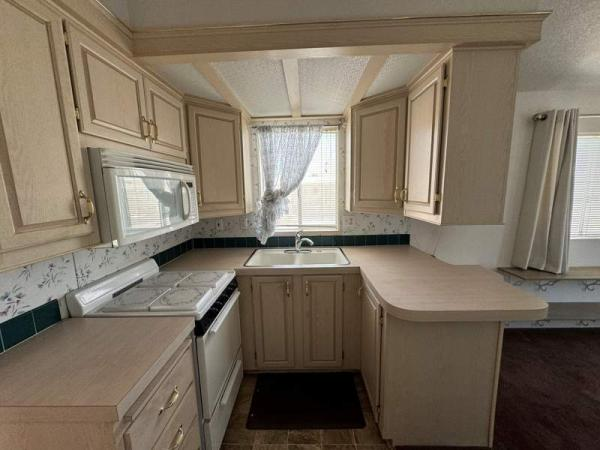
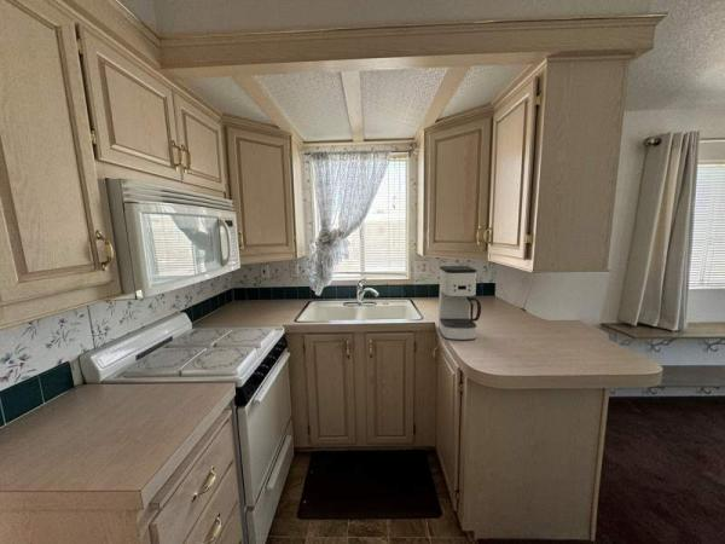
+ coffee maker (460, 301)
